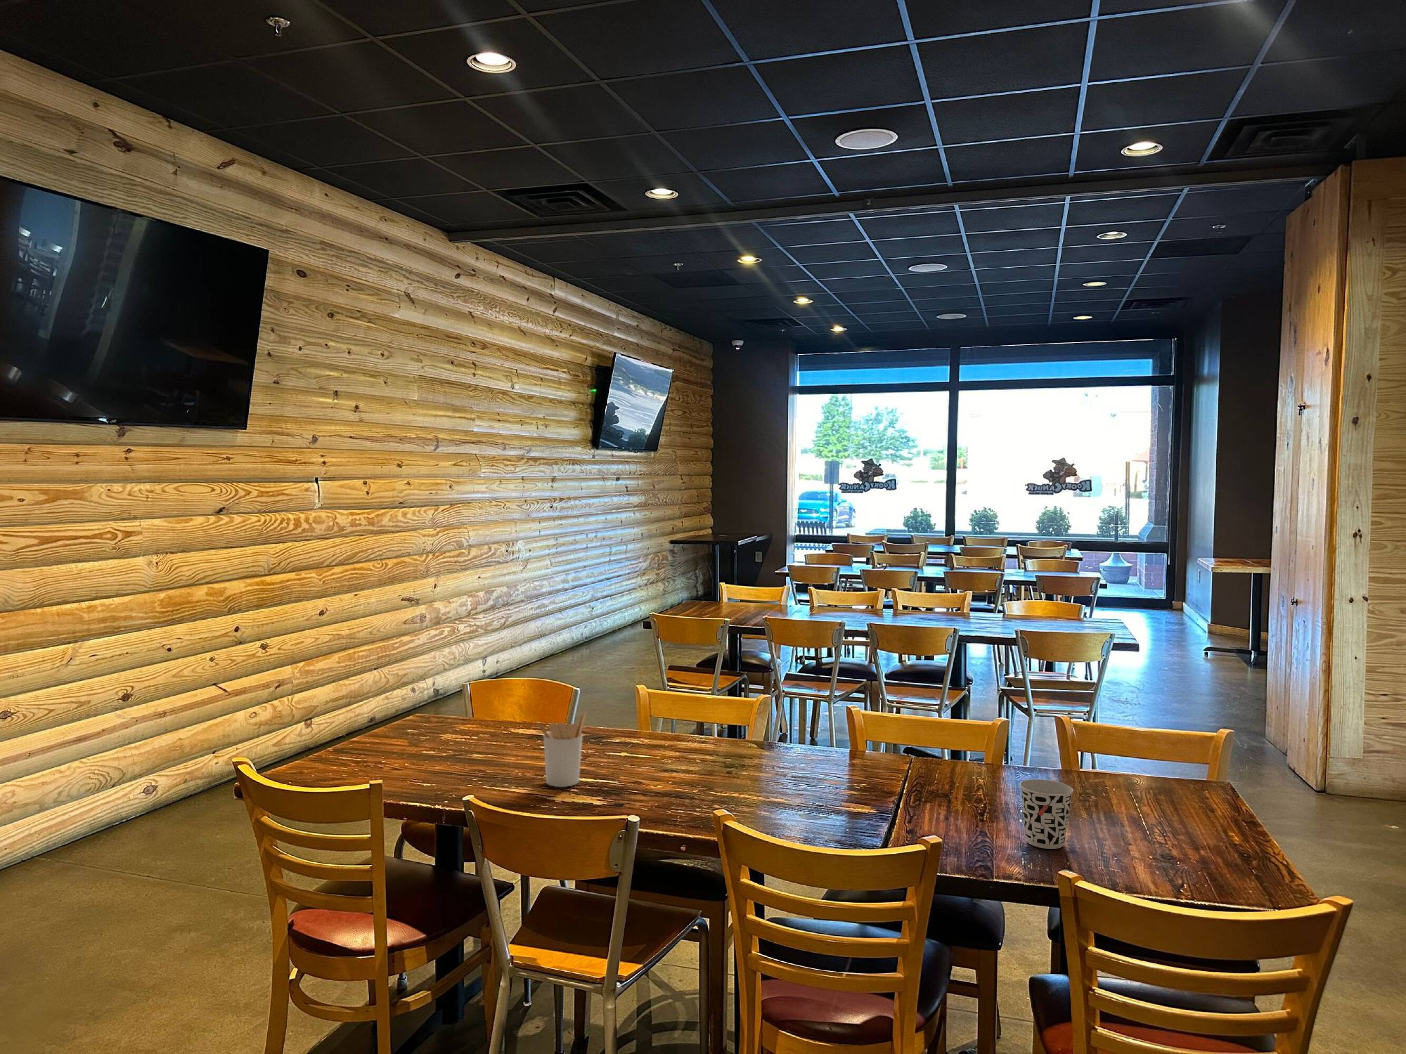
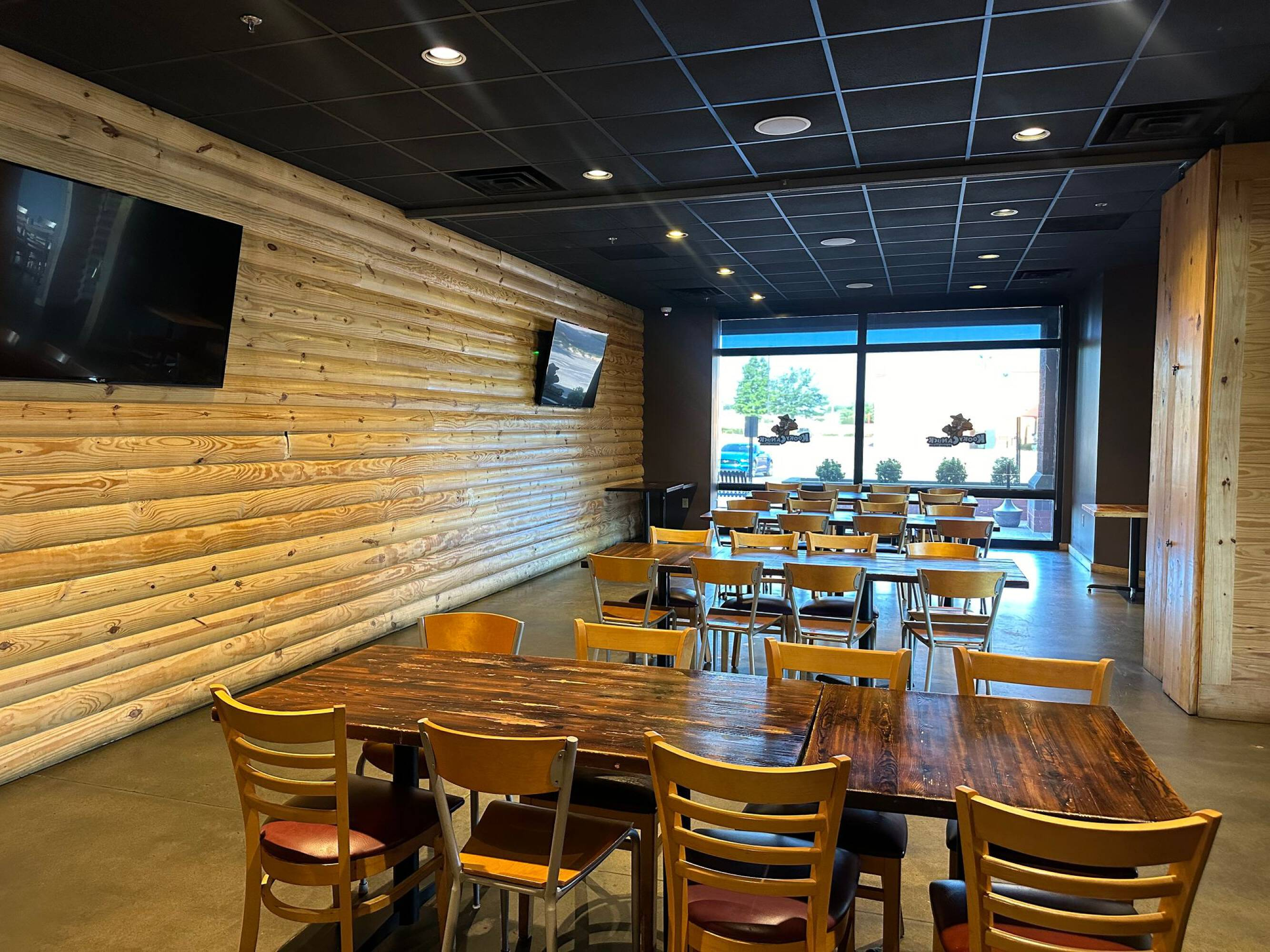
- utensil holder (564, 748)
- cup (1045, 814)
